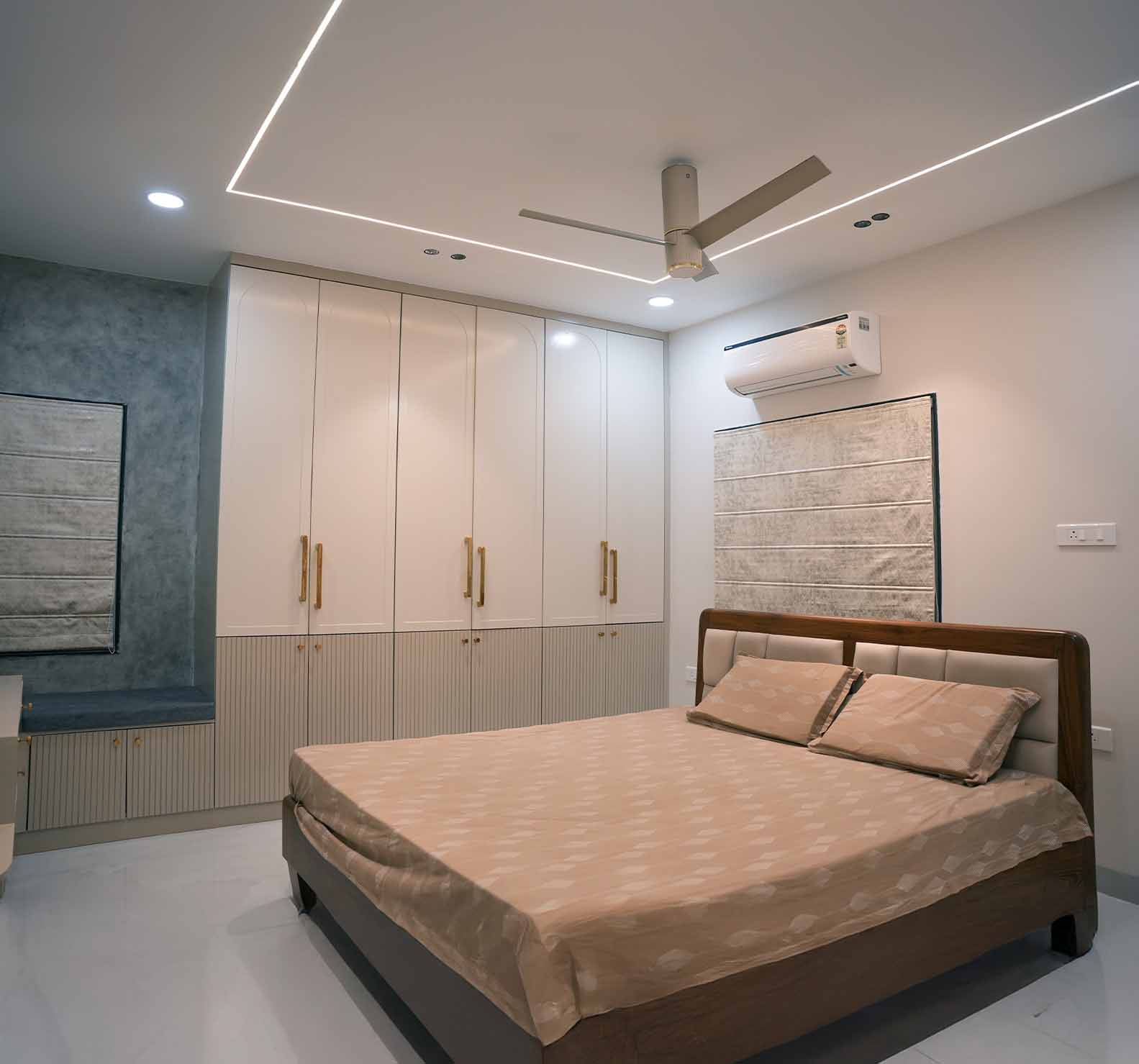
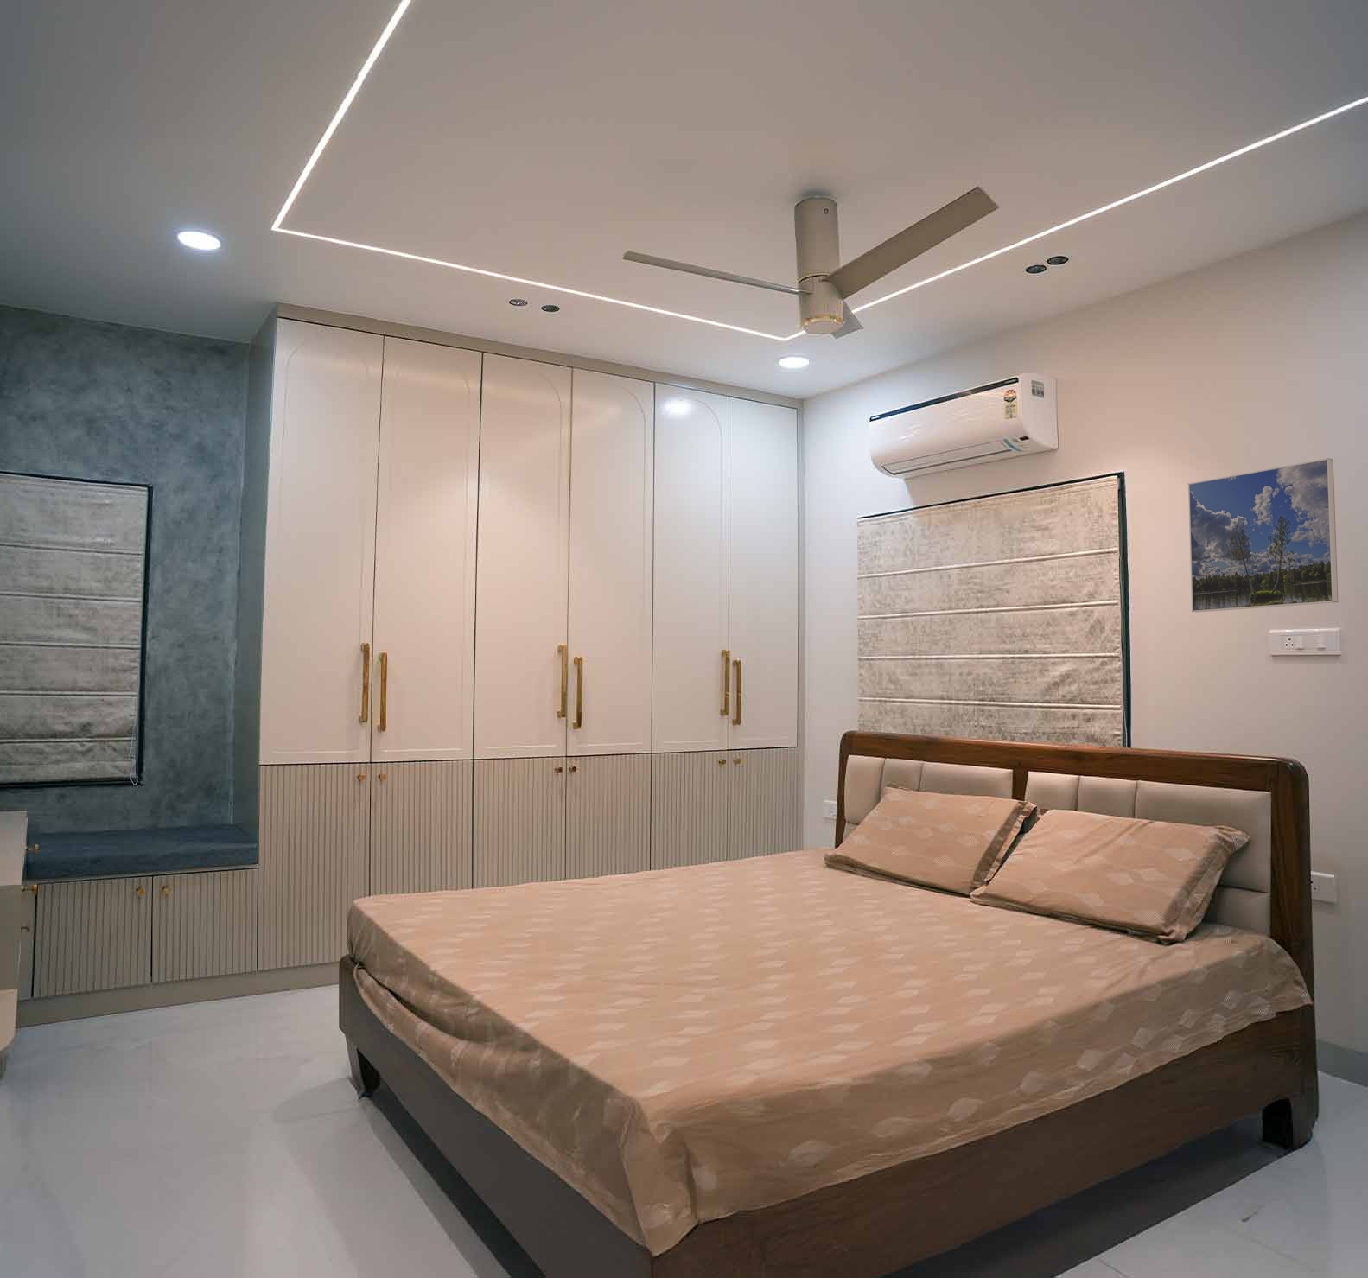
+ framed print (1259, 539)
